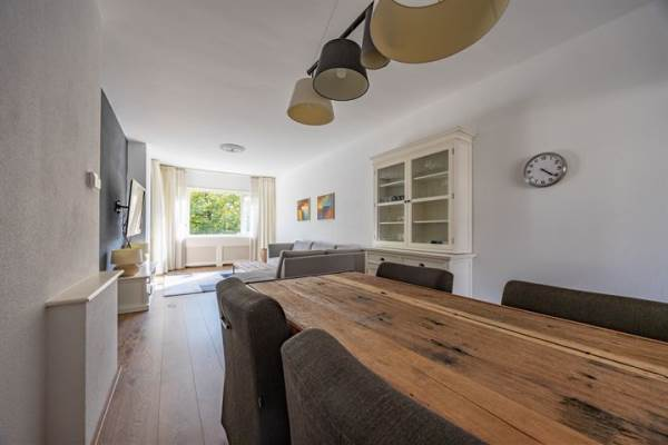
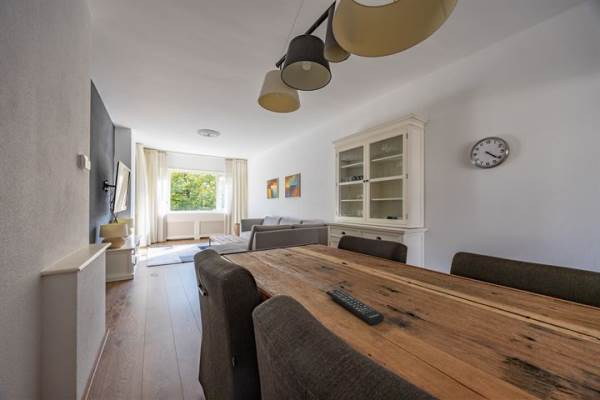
+ remote control (351, 304)
